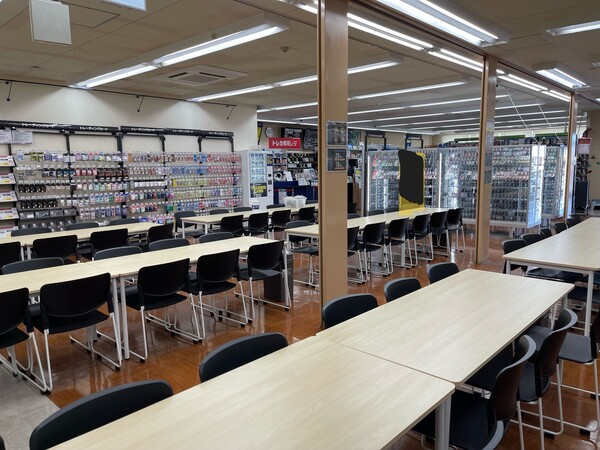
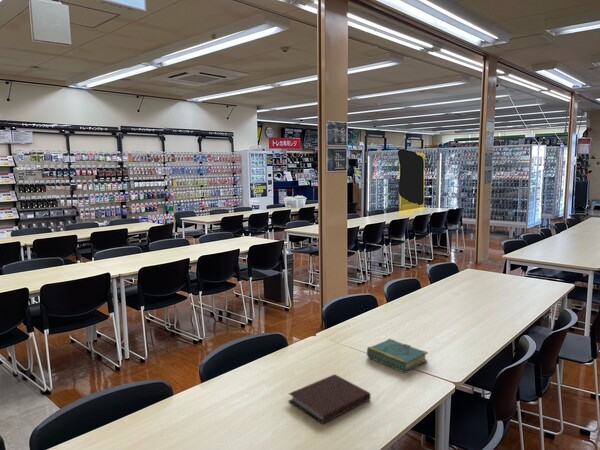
+ notebook (329, 396)
+ book (397, 354)
